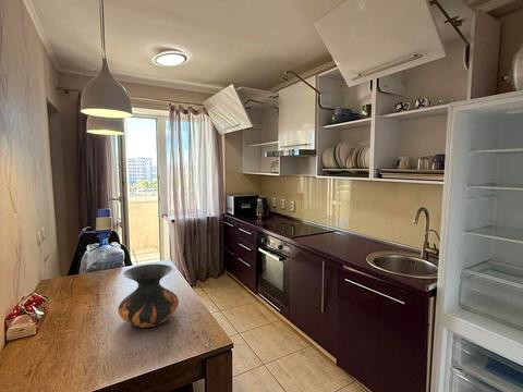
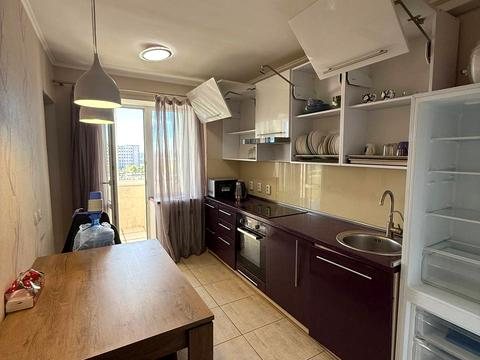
- vase (148, 295)
